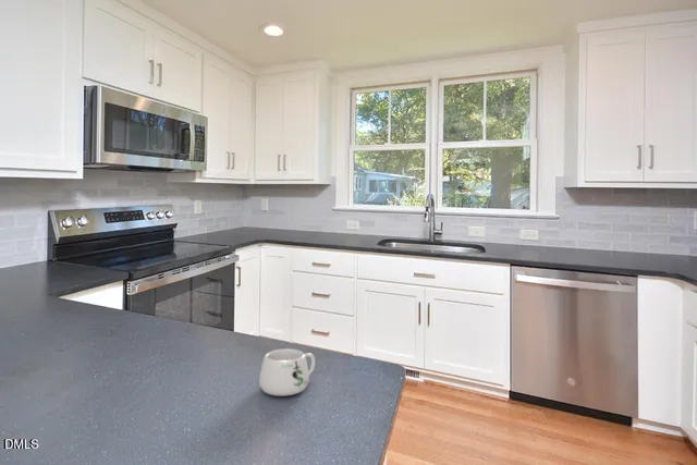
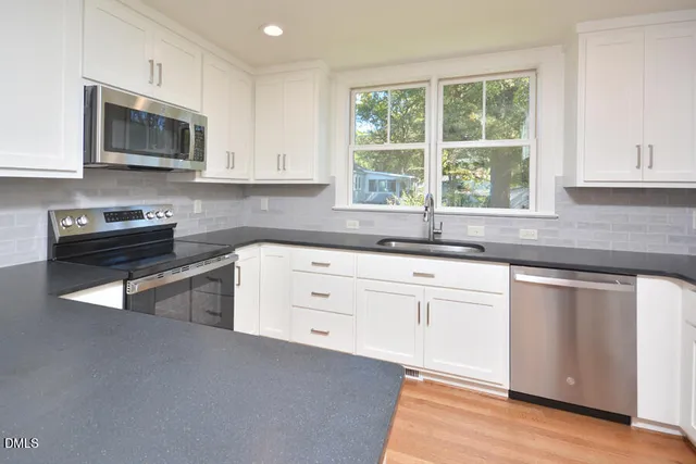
- mug (290, 369)
